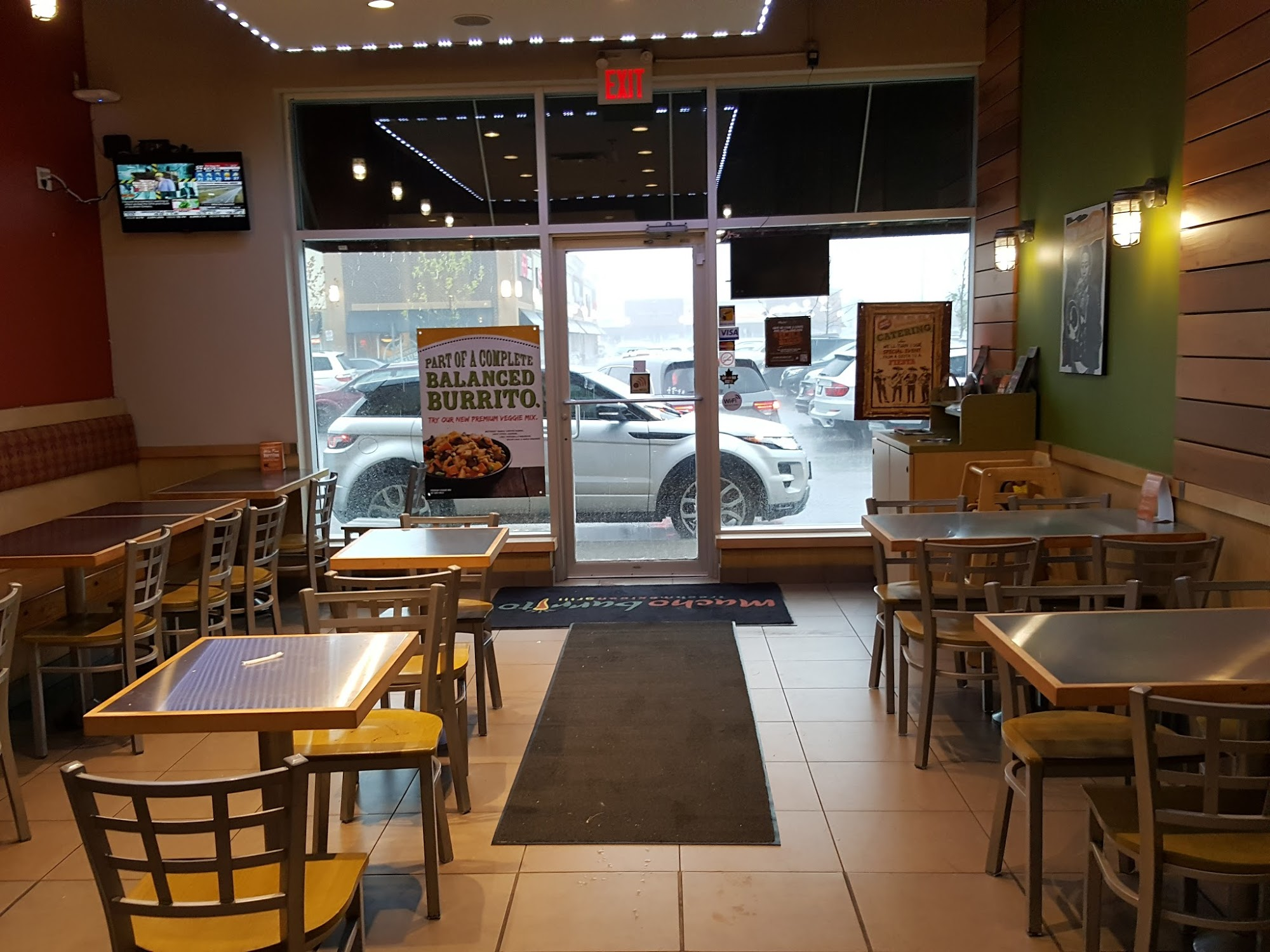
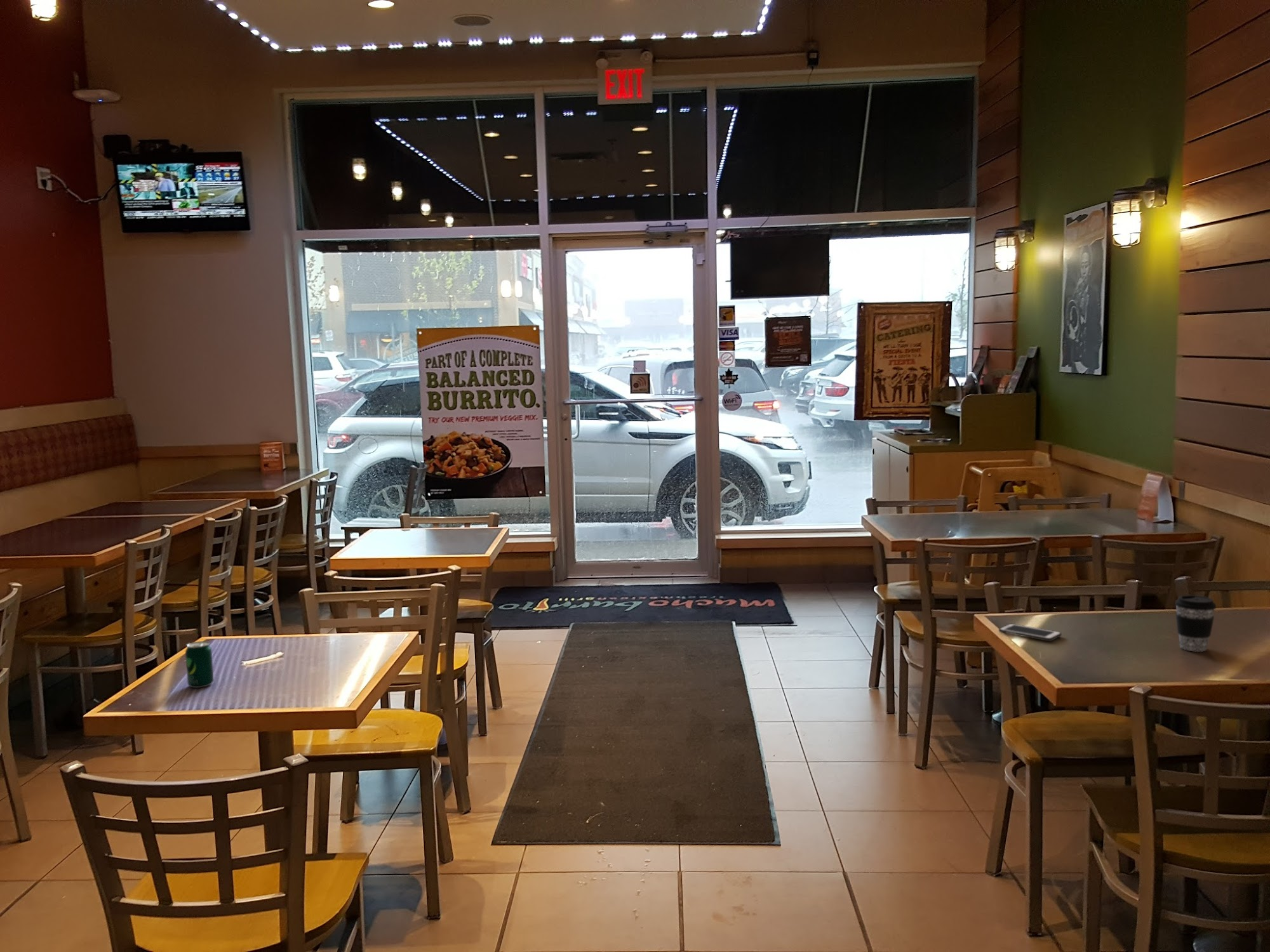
+ beverage can (199, 664)
+ cell phone (1029, 632)
+ coffee cup (1194, 623)
